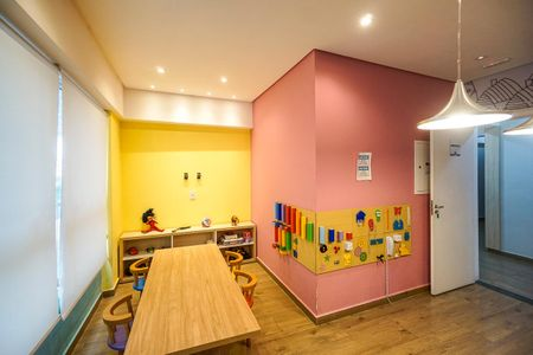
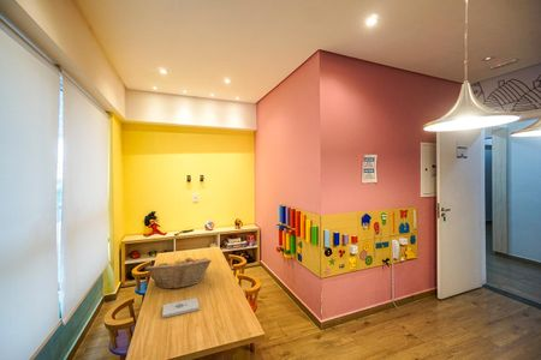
+ fruit basket (179, 269)
+ notepad (180, 307)
